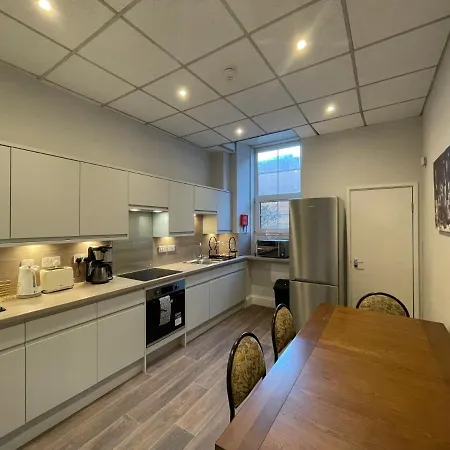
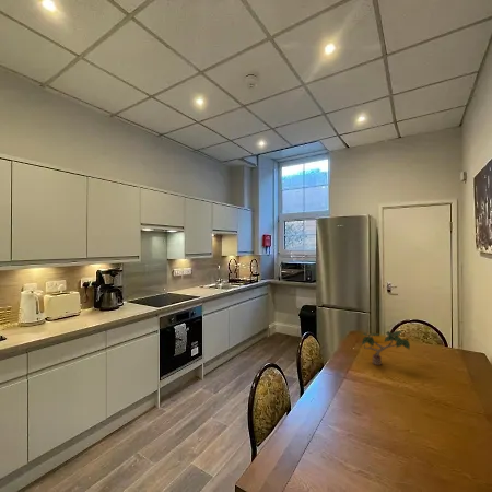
+ potted plant (386, 348)
